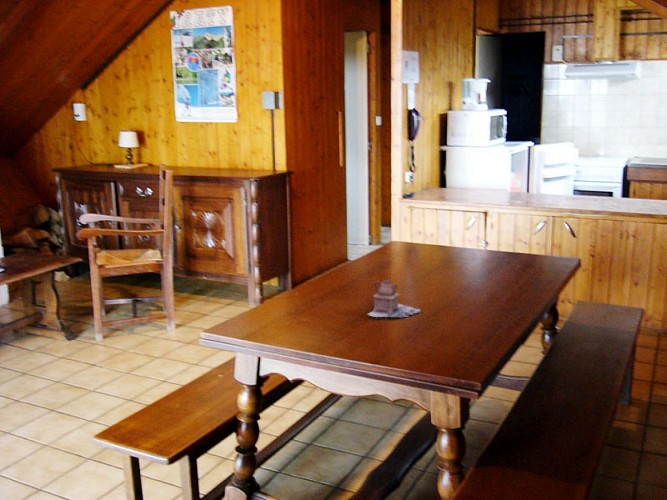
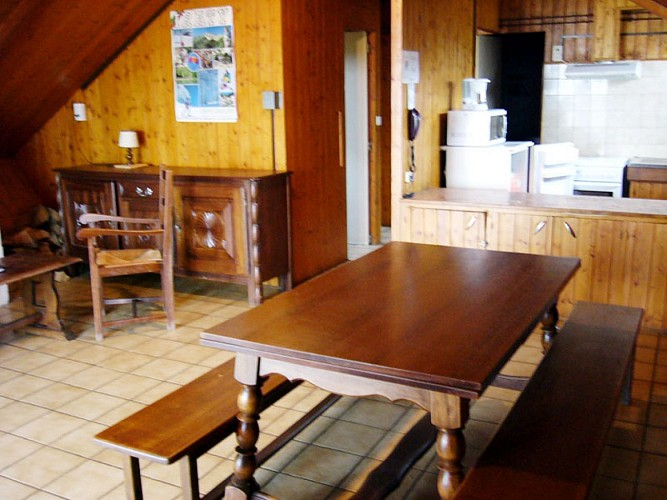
- teapot (388, 295)
